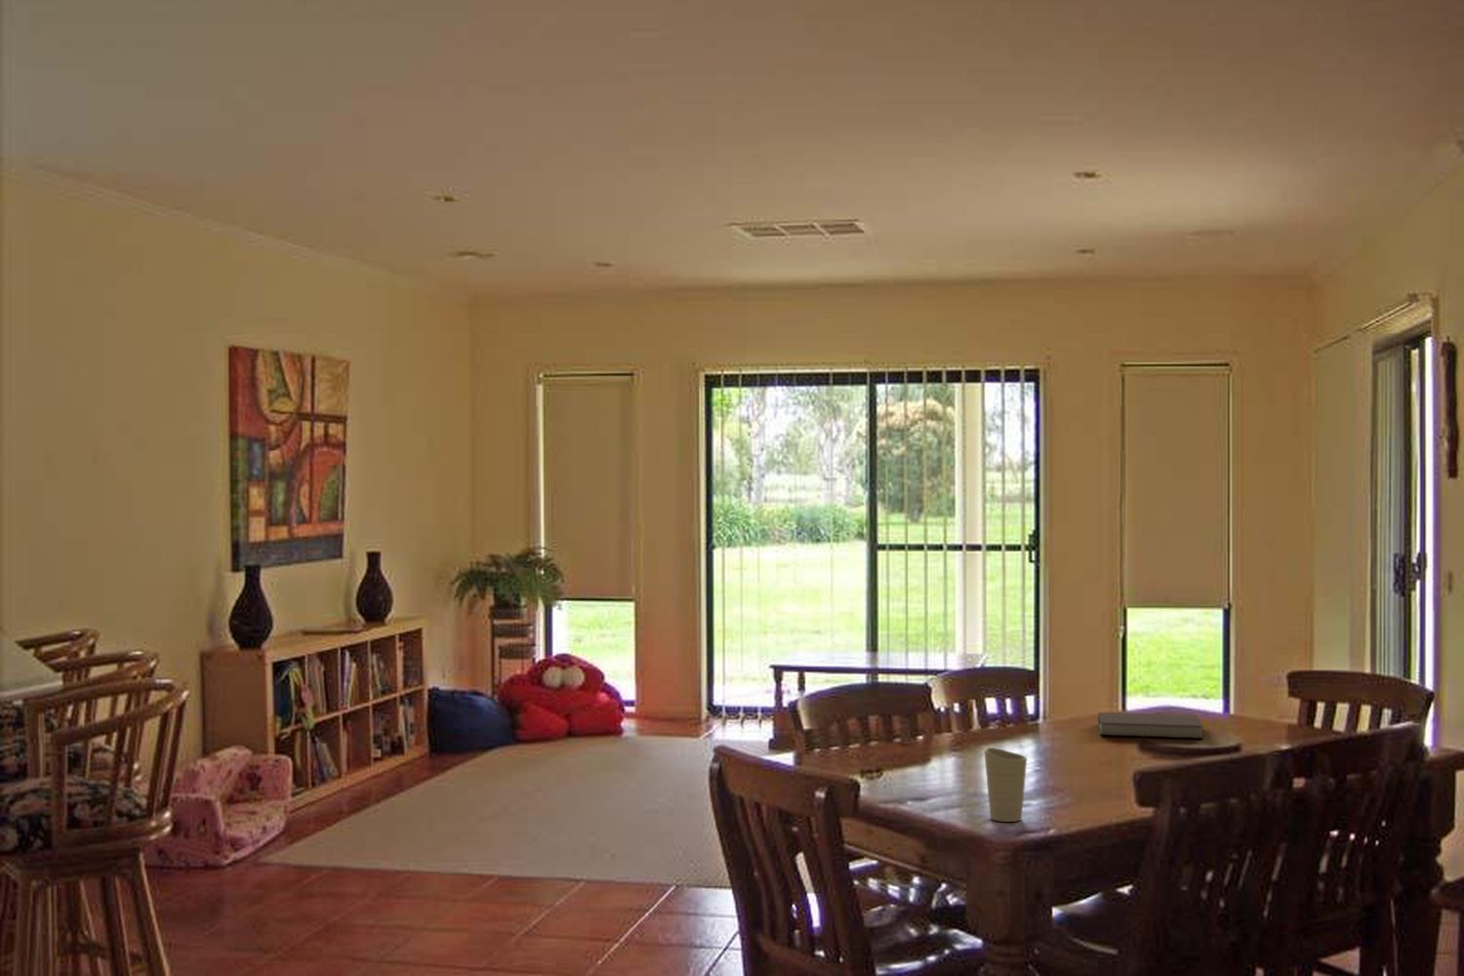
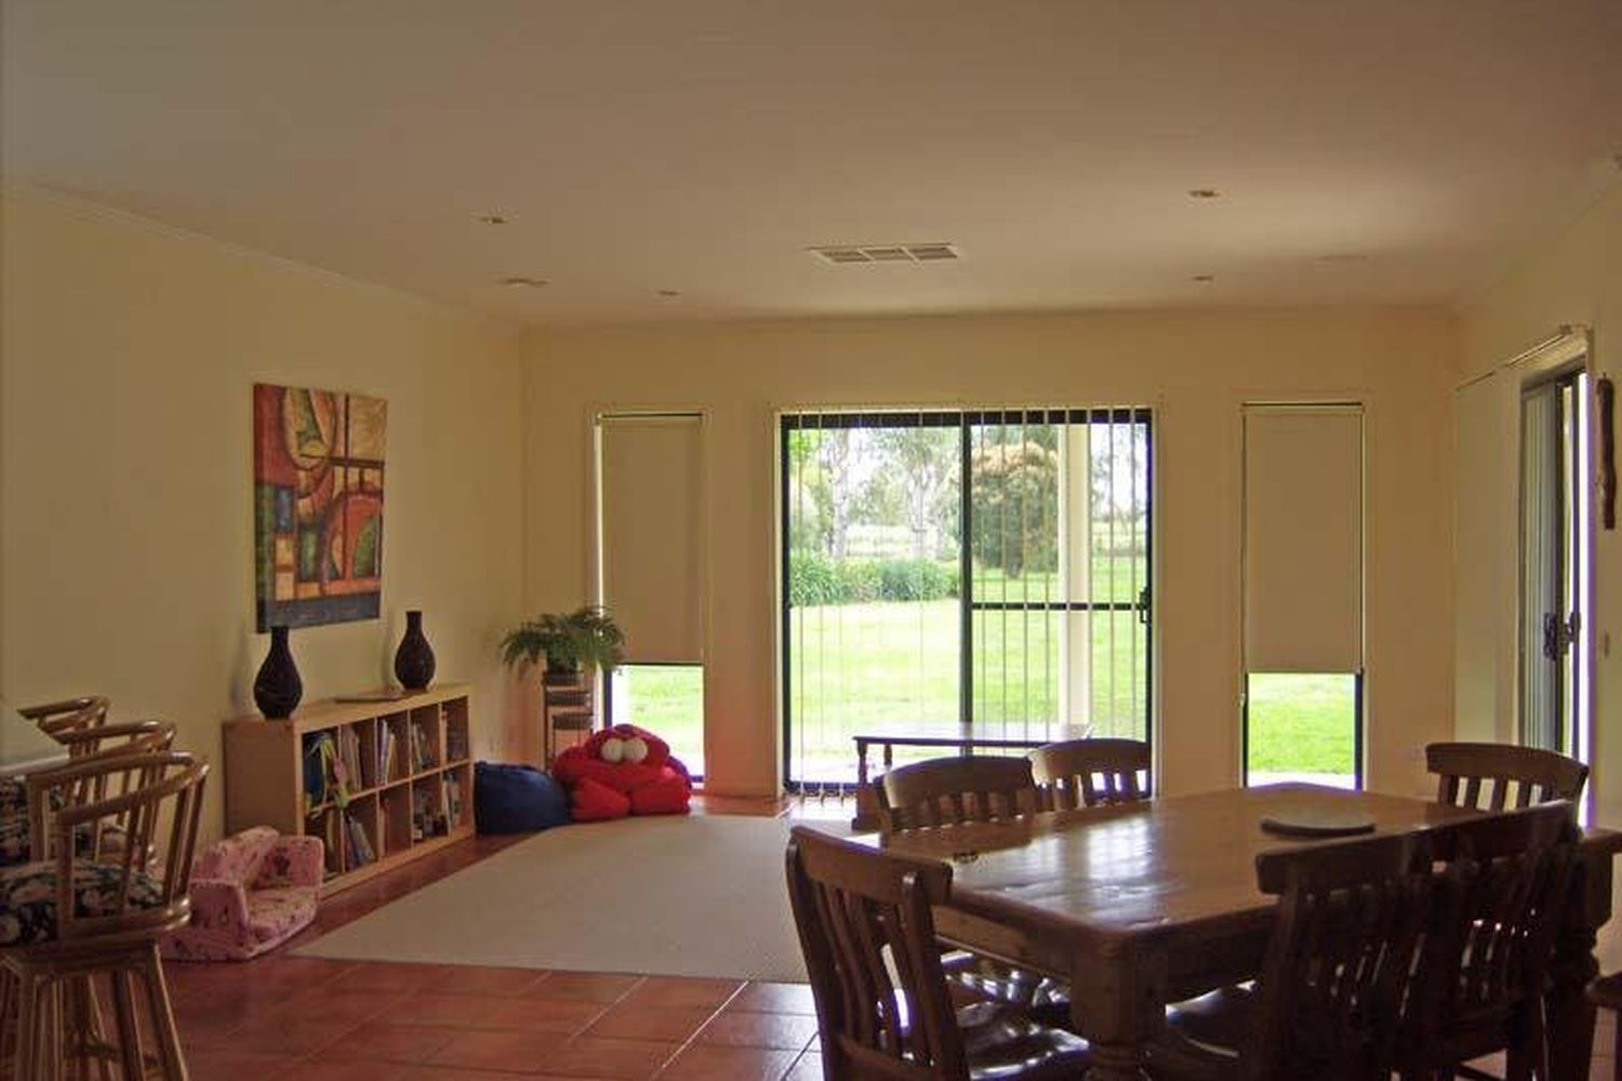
- notebook (1149, 724)
- cup (1005, 783)
